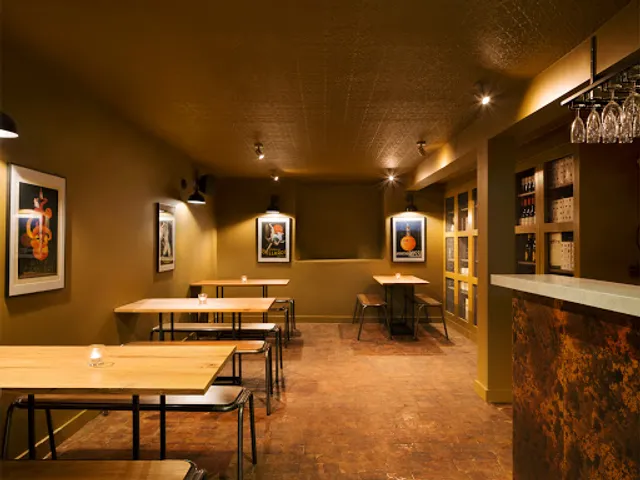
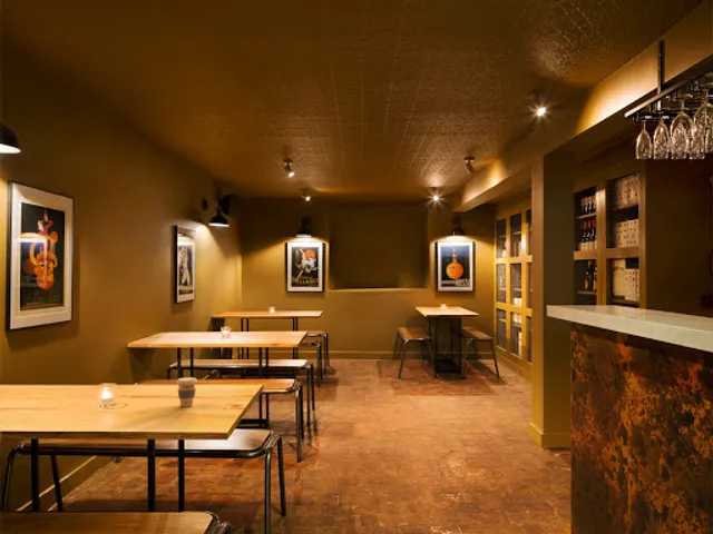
+ coffee cup (186, 392)
